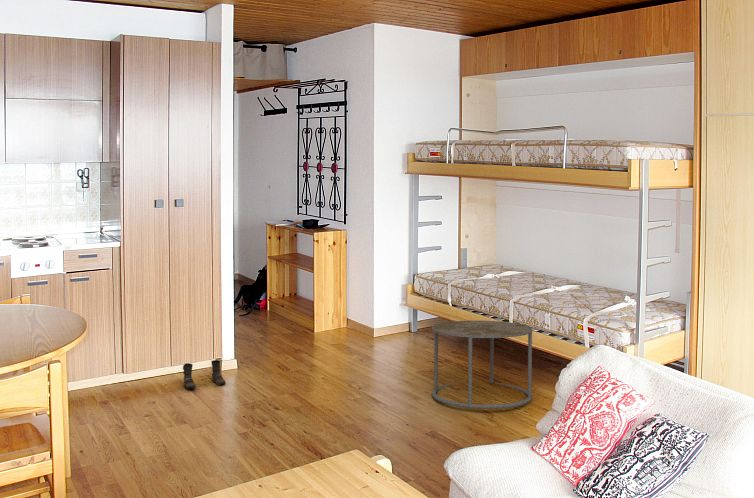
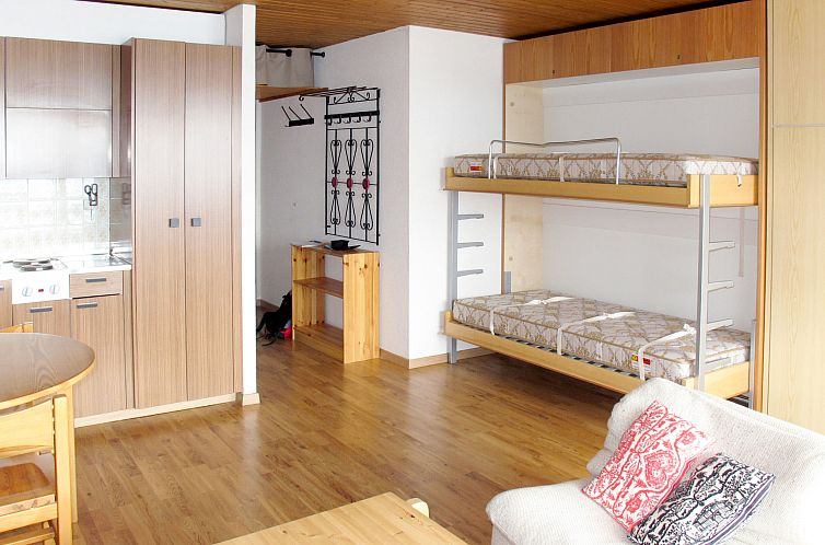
- boots (212, 374)
- side table (490, 362)
